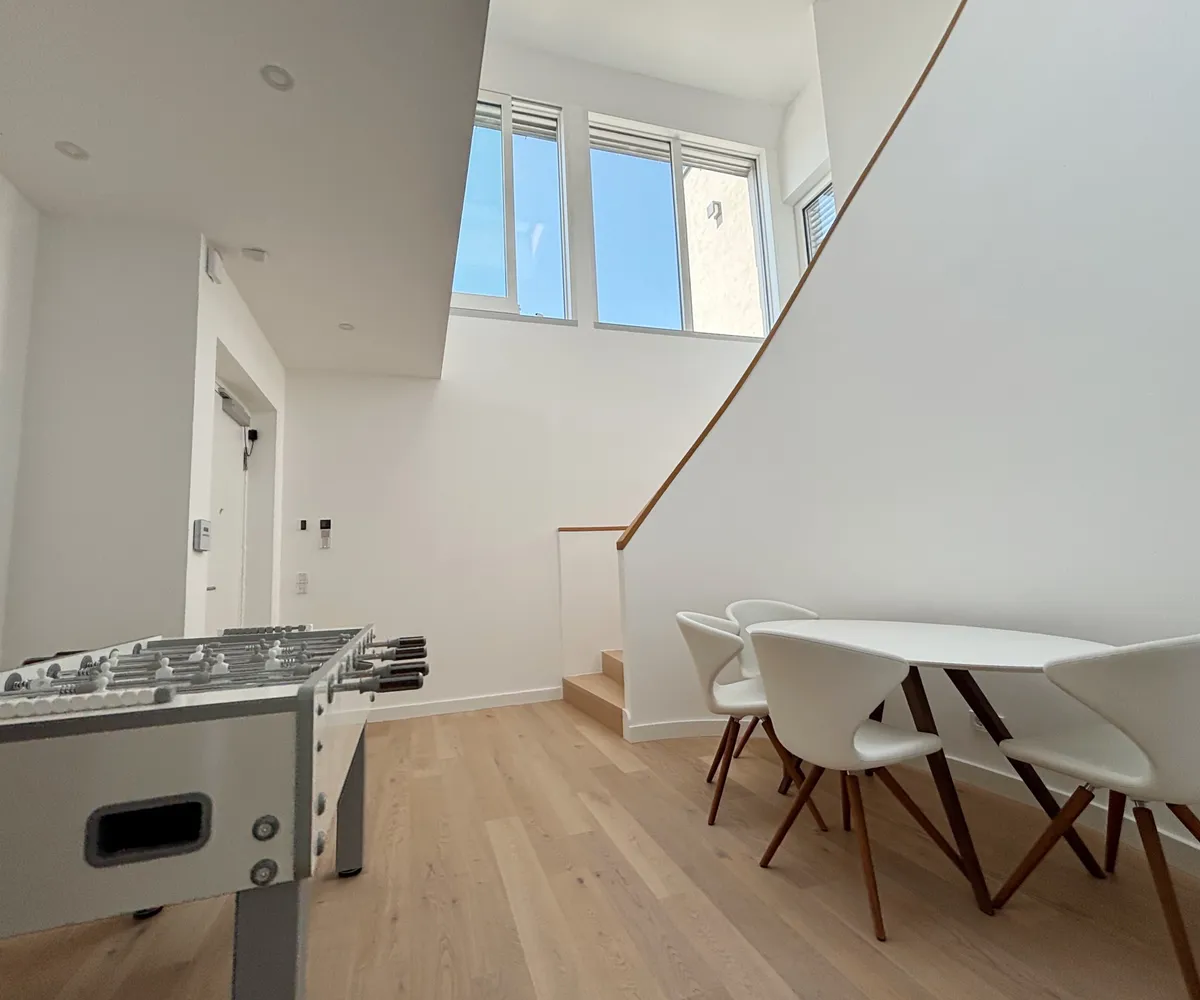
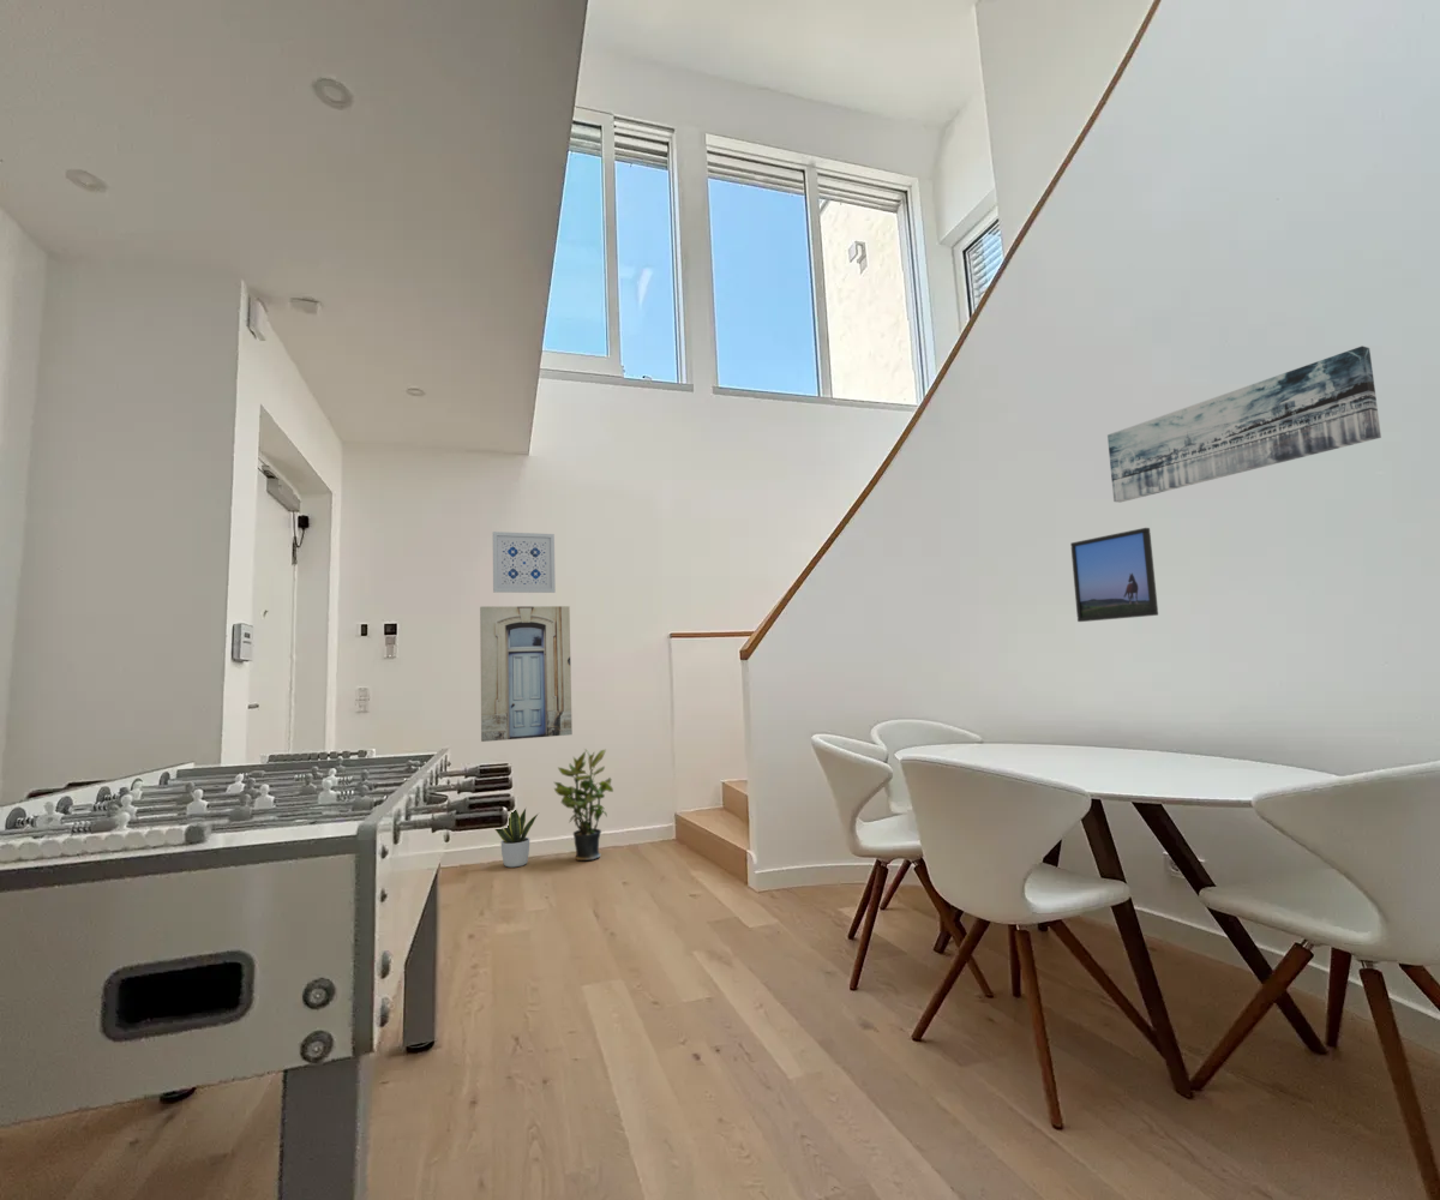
+ wall art (1223, 436)
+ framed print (1111, 576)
+ wall art (526, 671)
+ wall art (523, 562)
+ potted plant (582, 803)
+ potted plant (516, 832)
